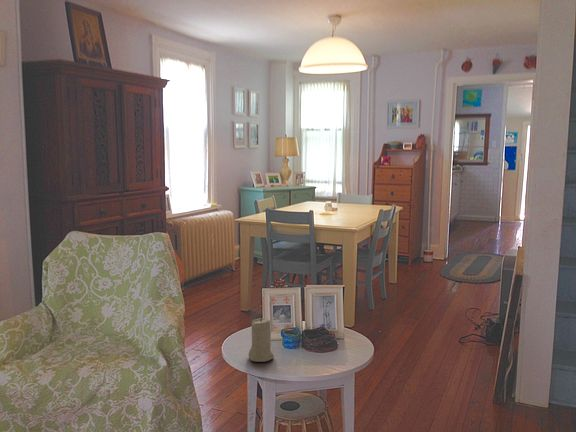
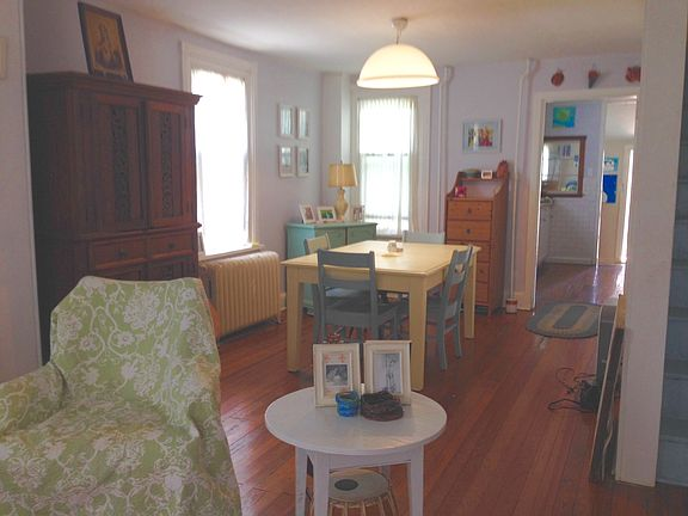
- candle (261, 337)
